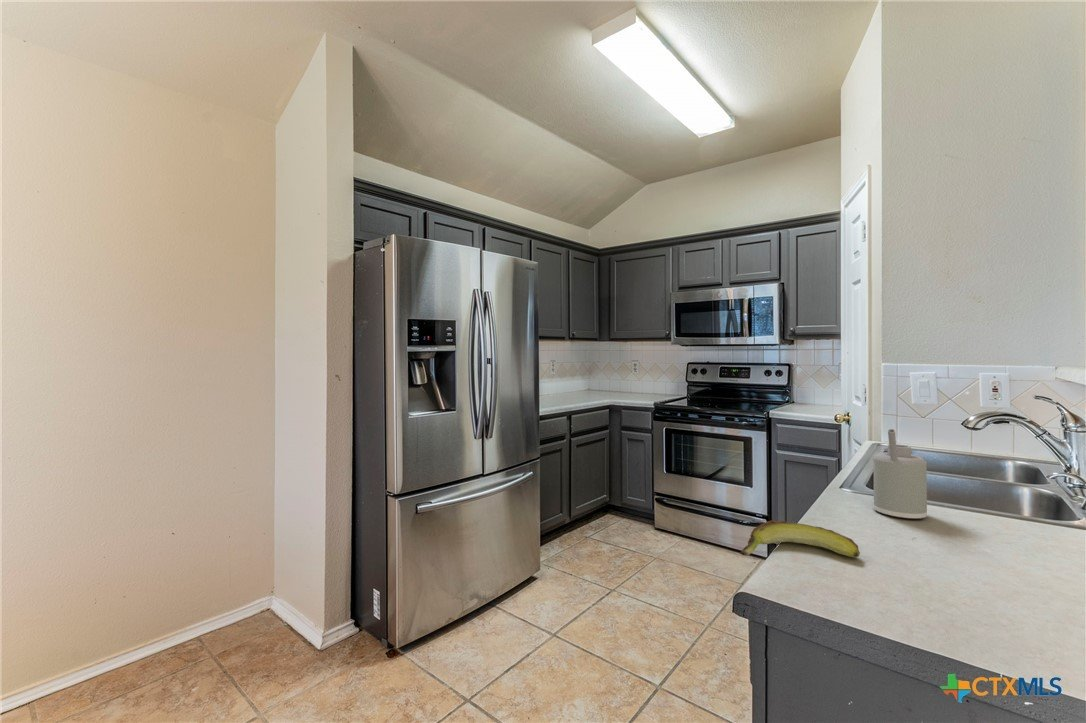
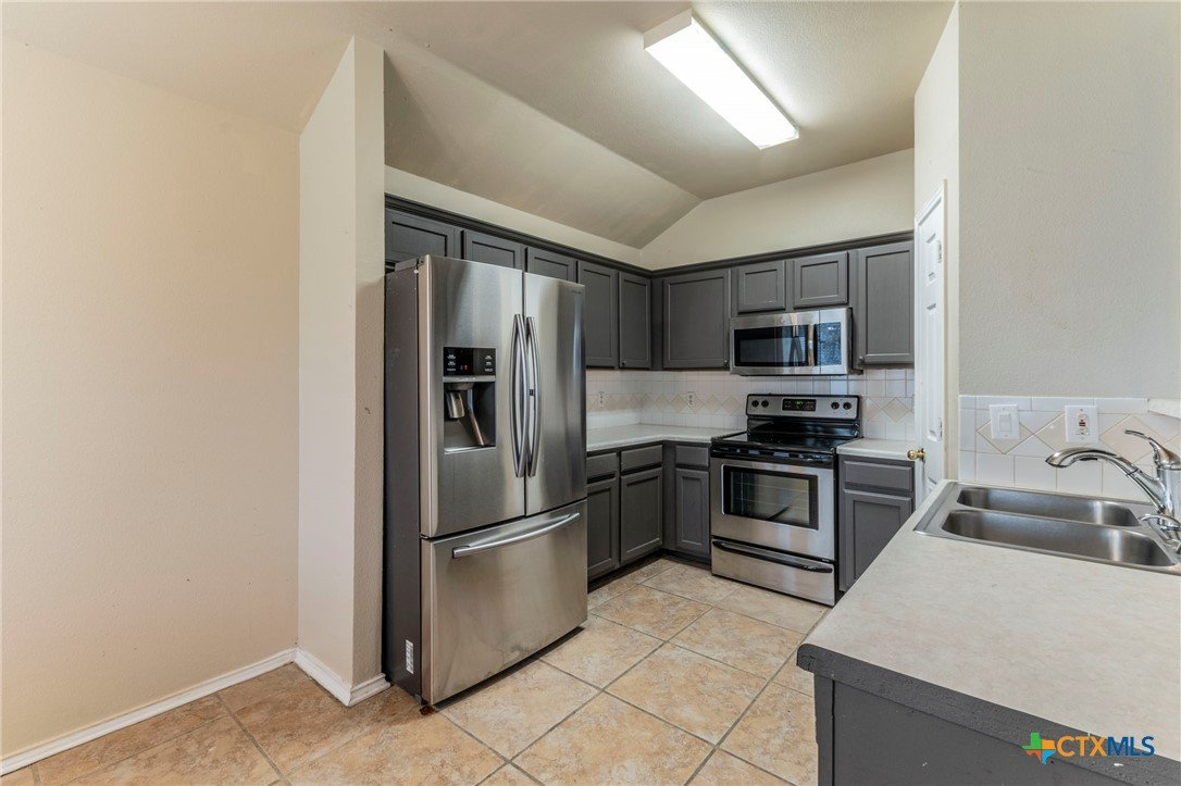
- soap dispenser (898, 470)
- banana (795, 542)
